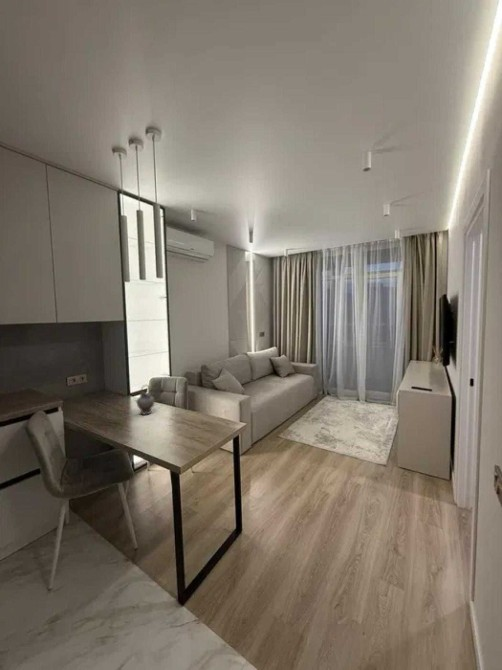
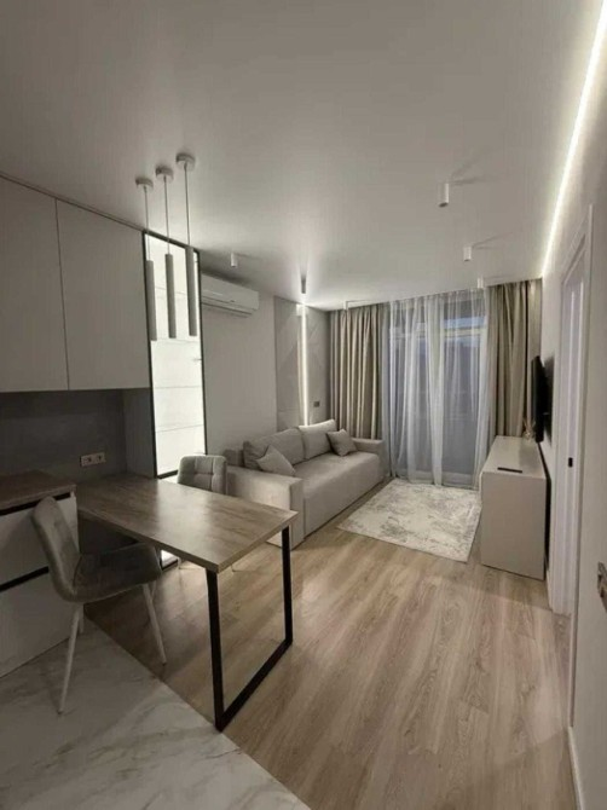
- teapot (143, 399)
